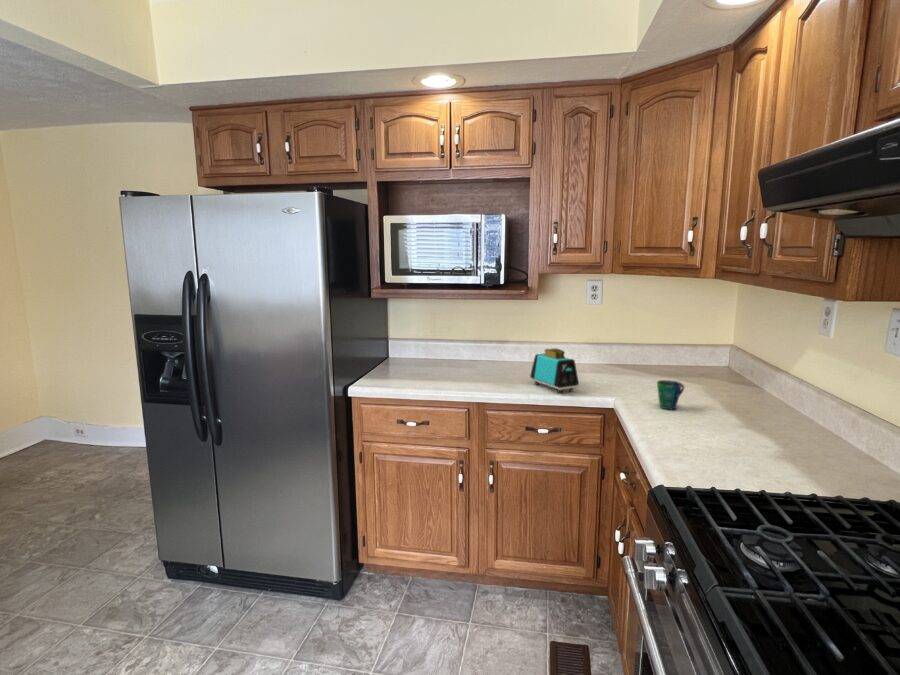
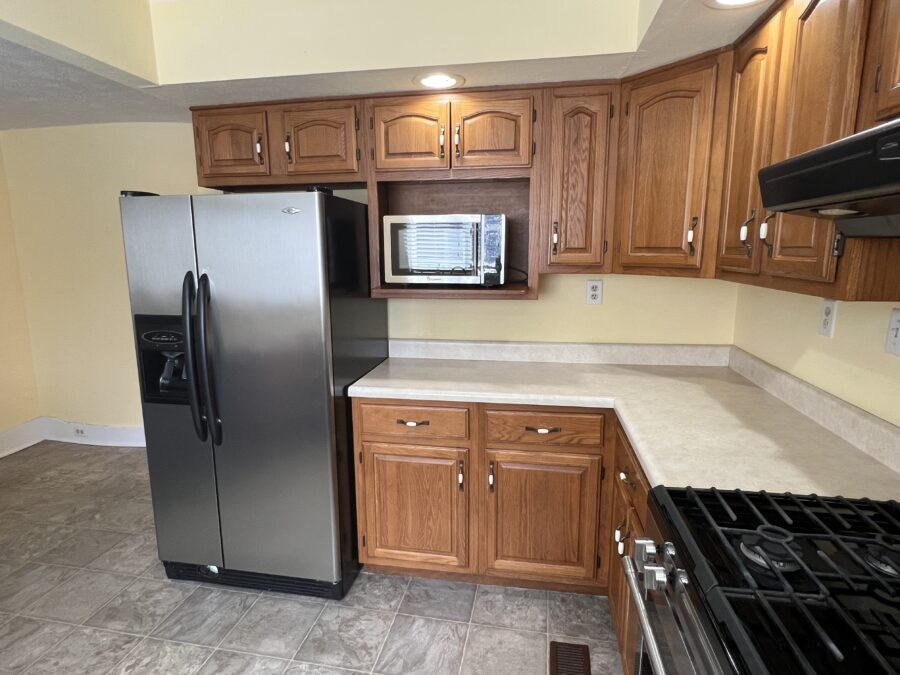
- toaster (554, 368)
- cup (671, 394)
